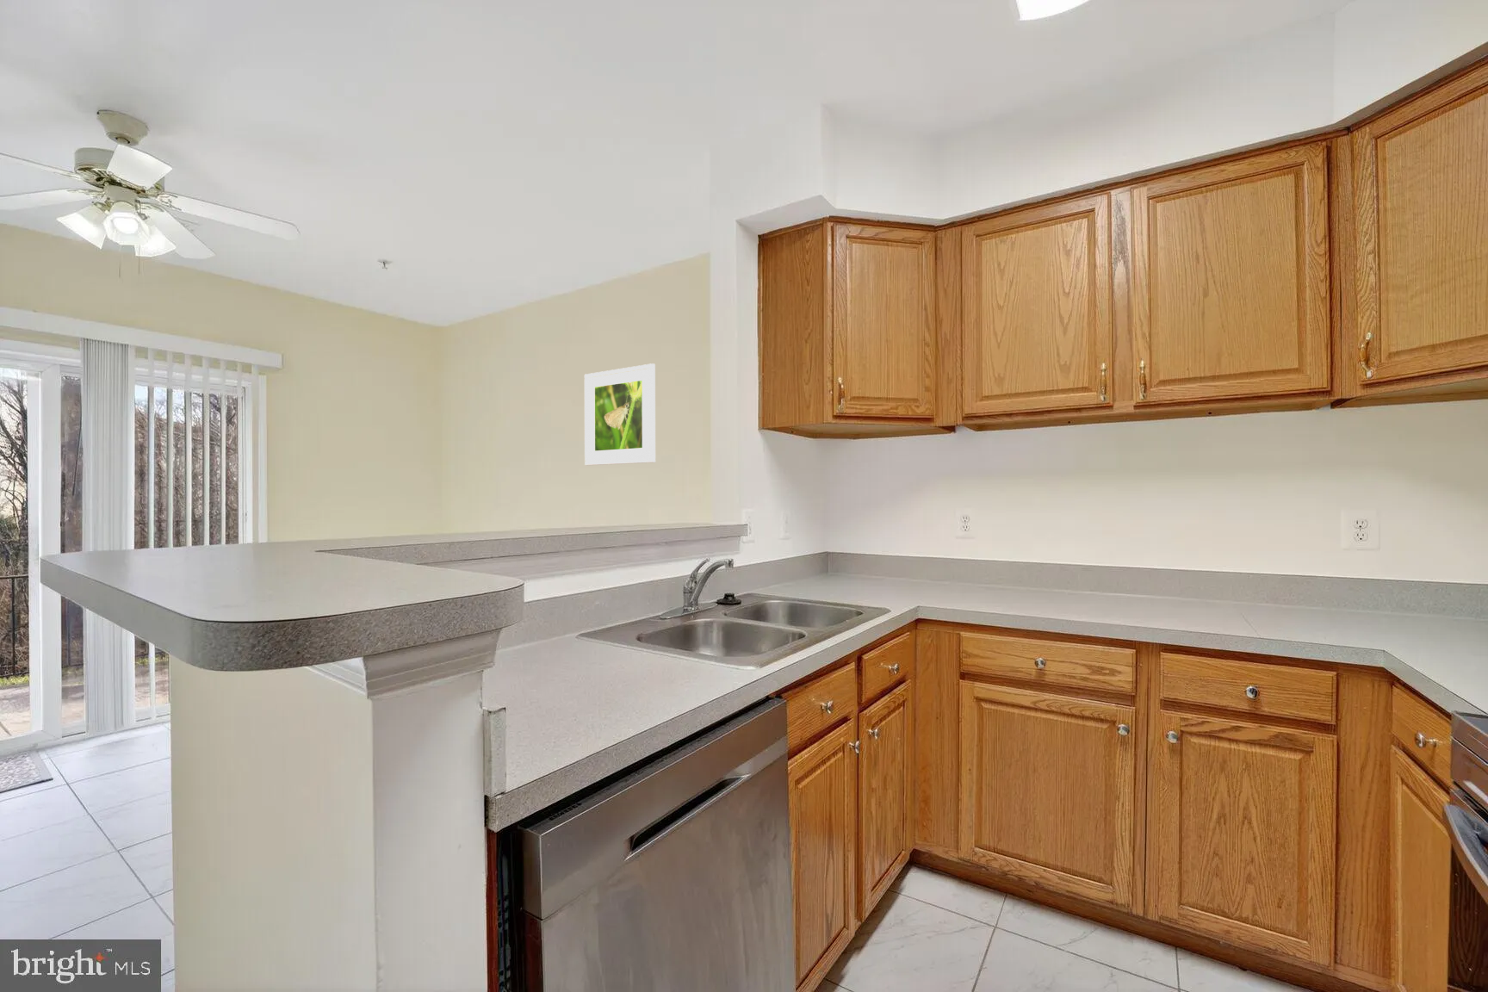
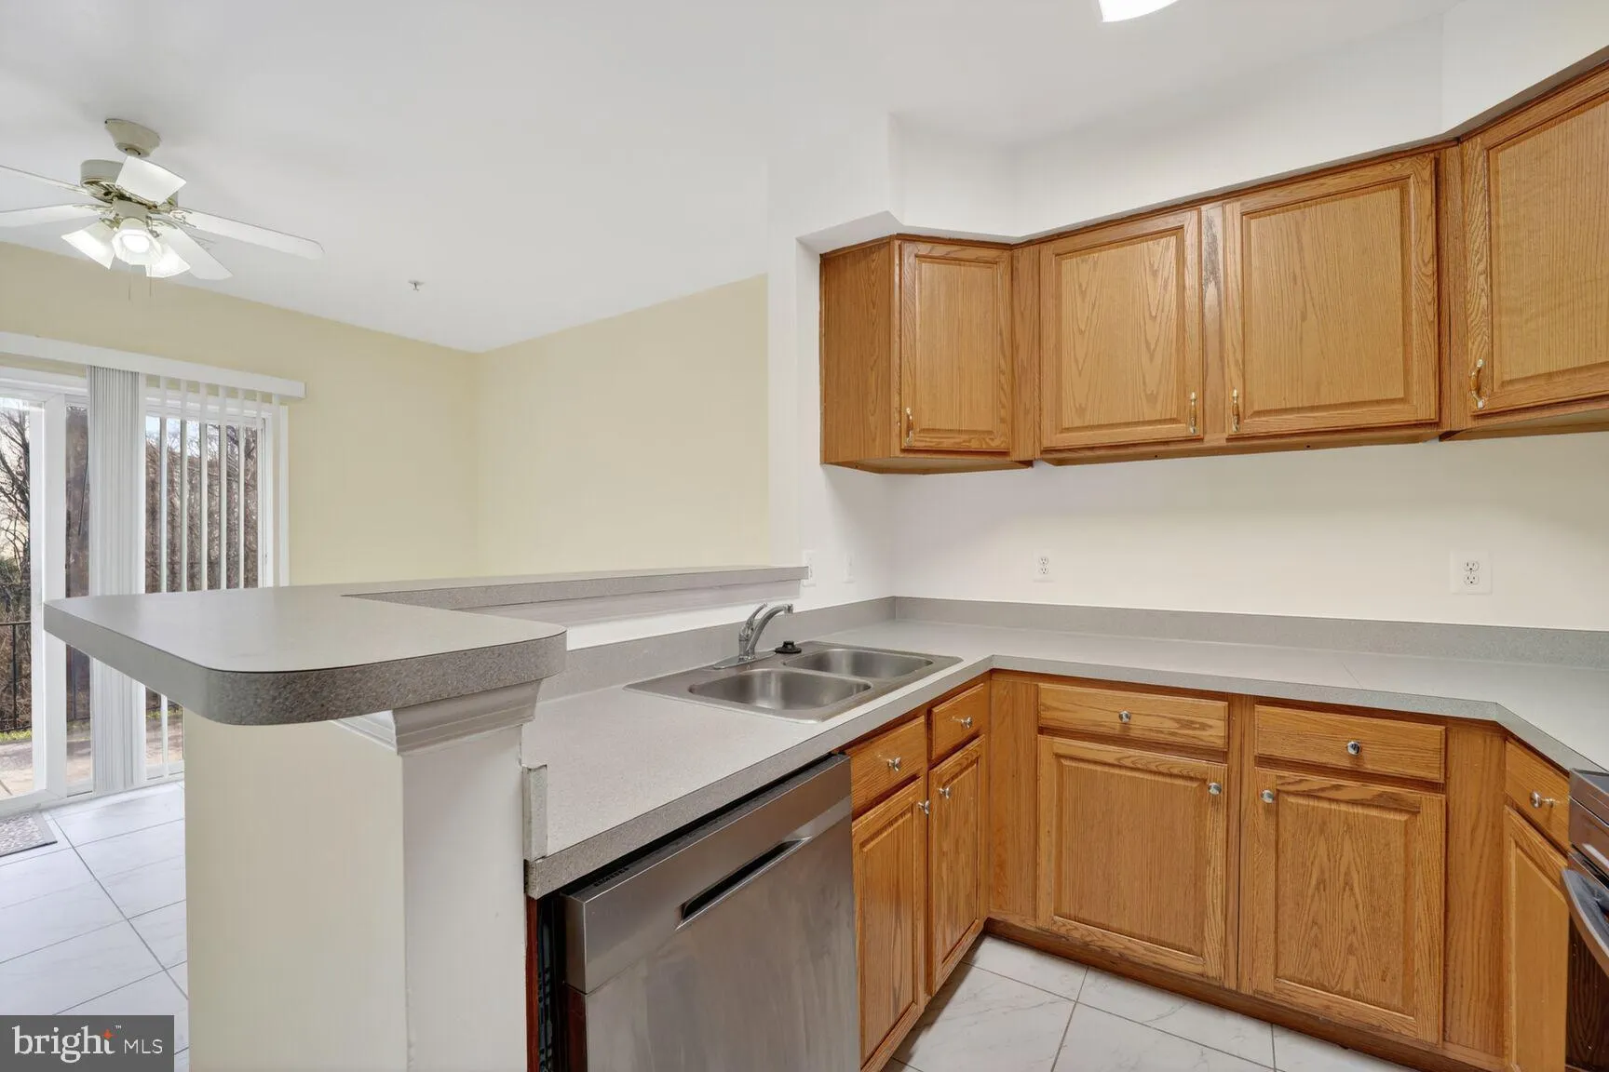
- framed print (618, 416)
